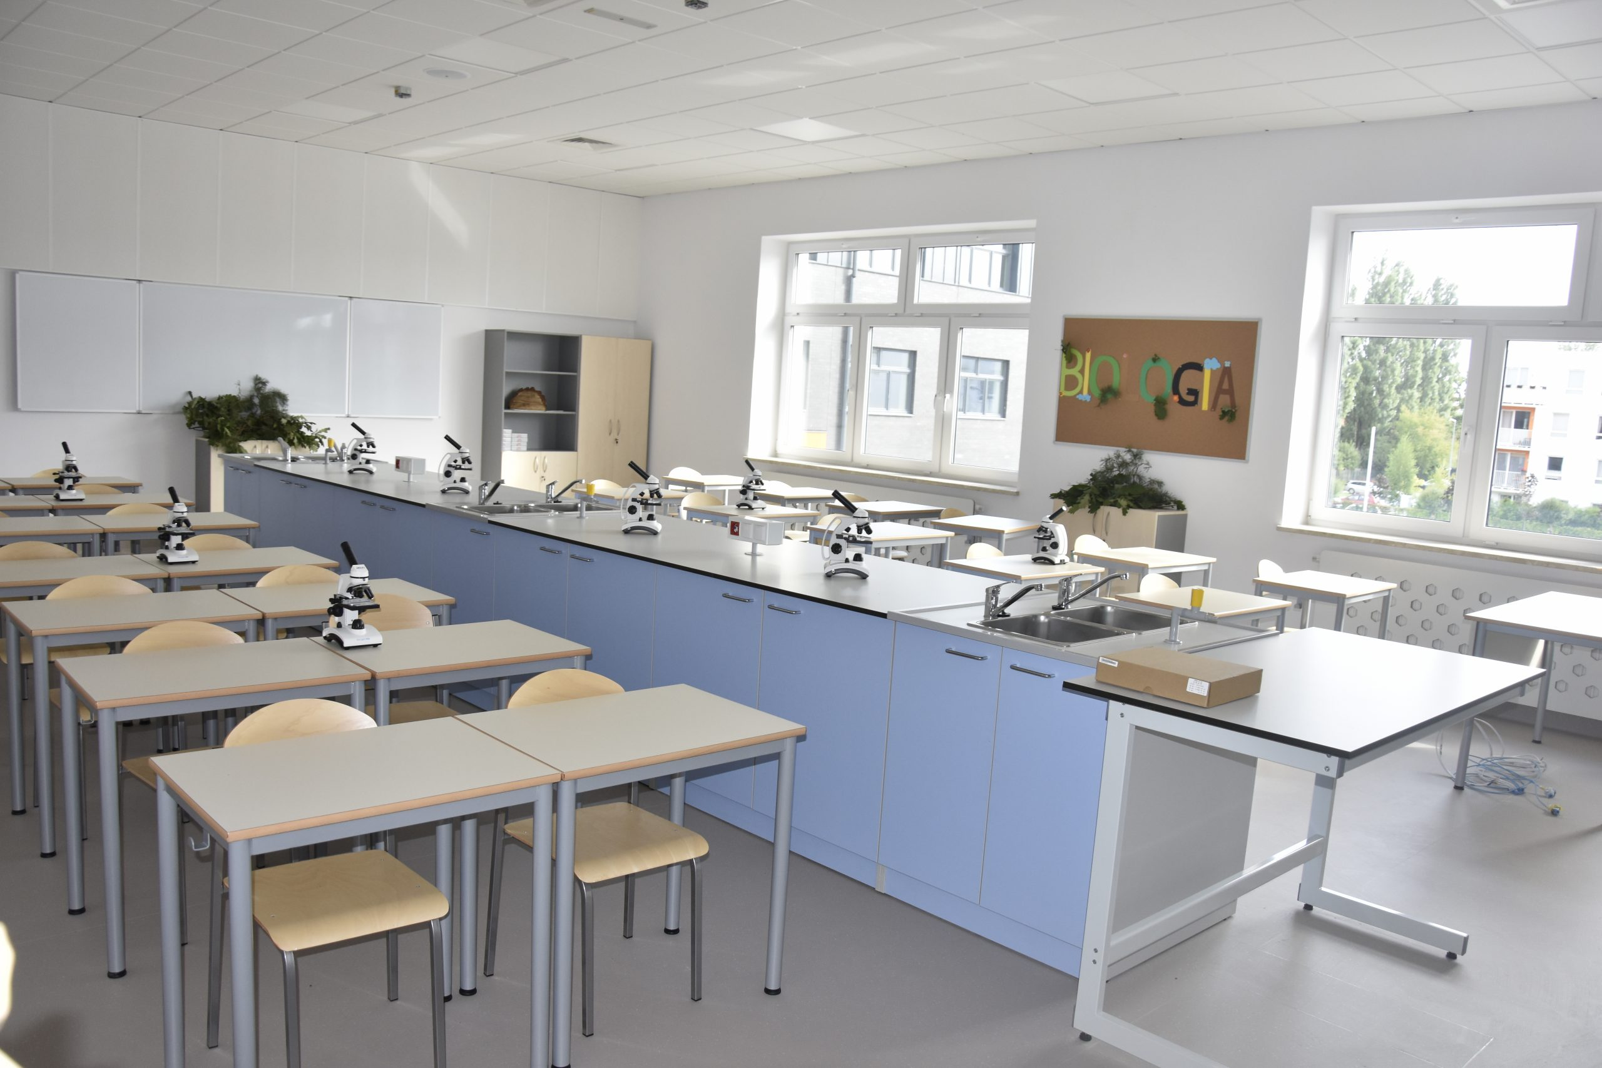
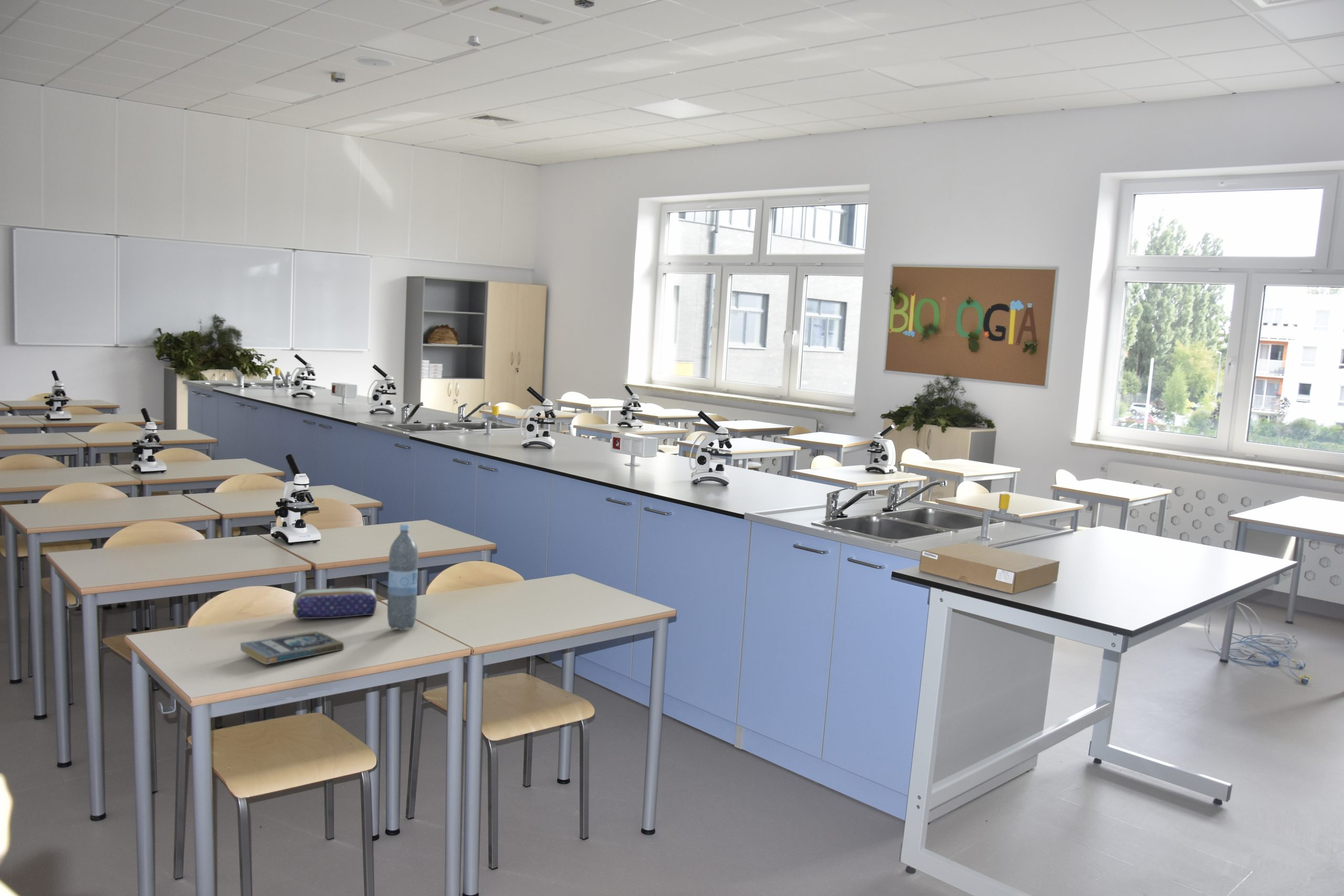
+ water bottle (403, 577)
+ pencil case (335, 603)
+ recessed light (473, 41)
+ book (292, 647)
